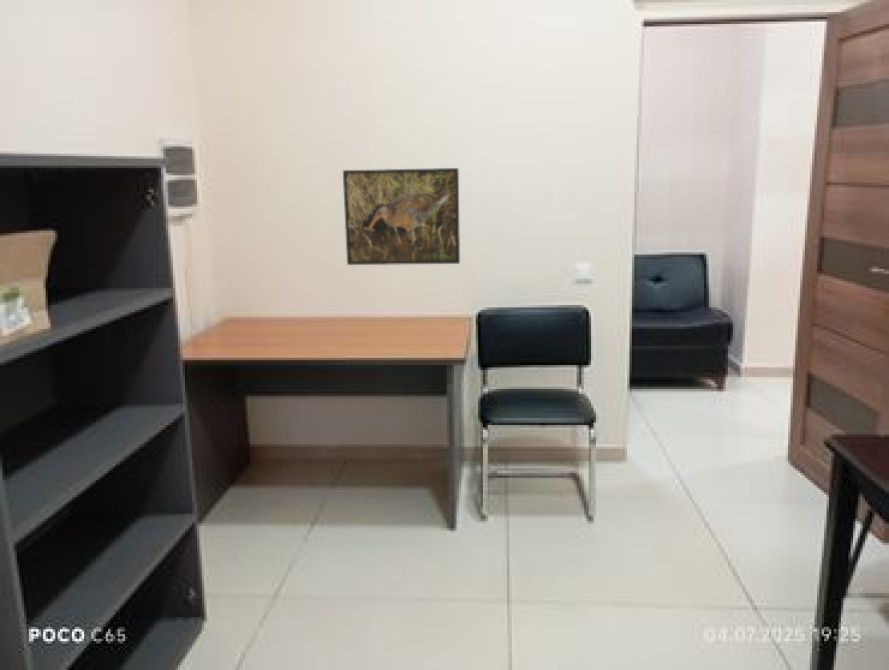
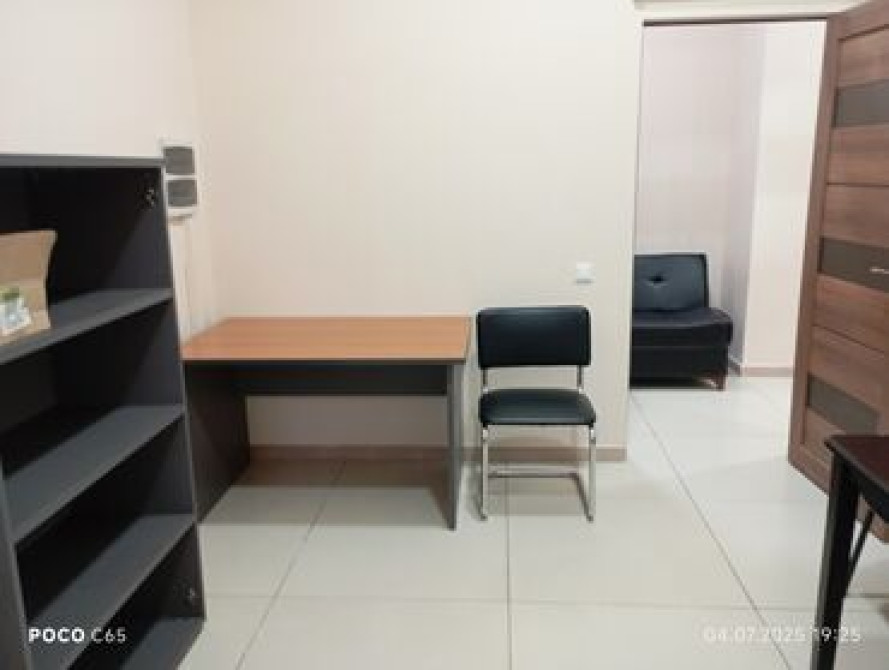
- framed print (401, 217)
